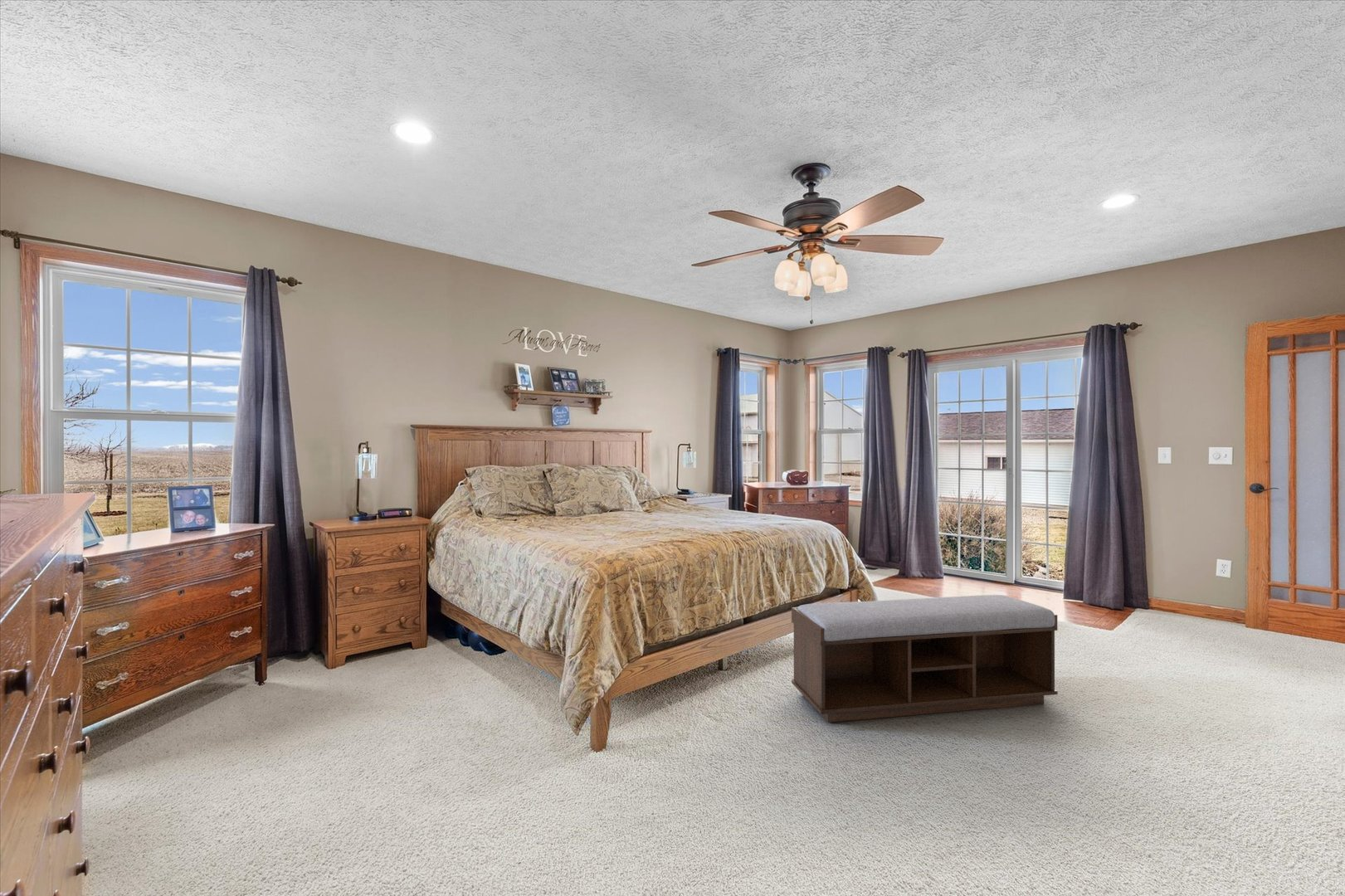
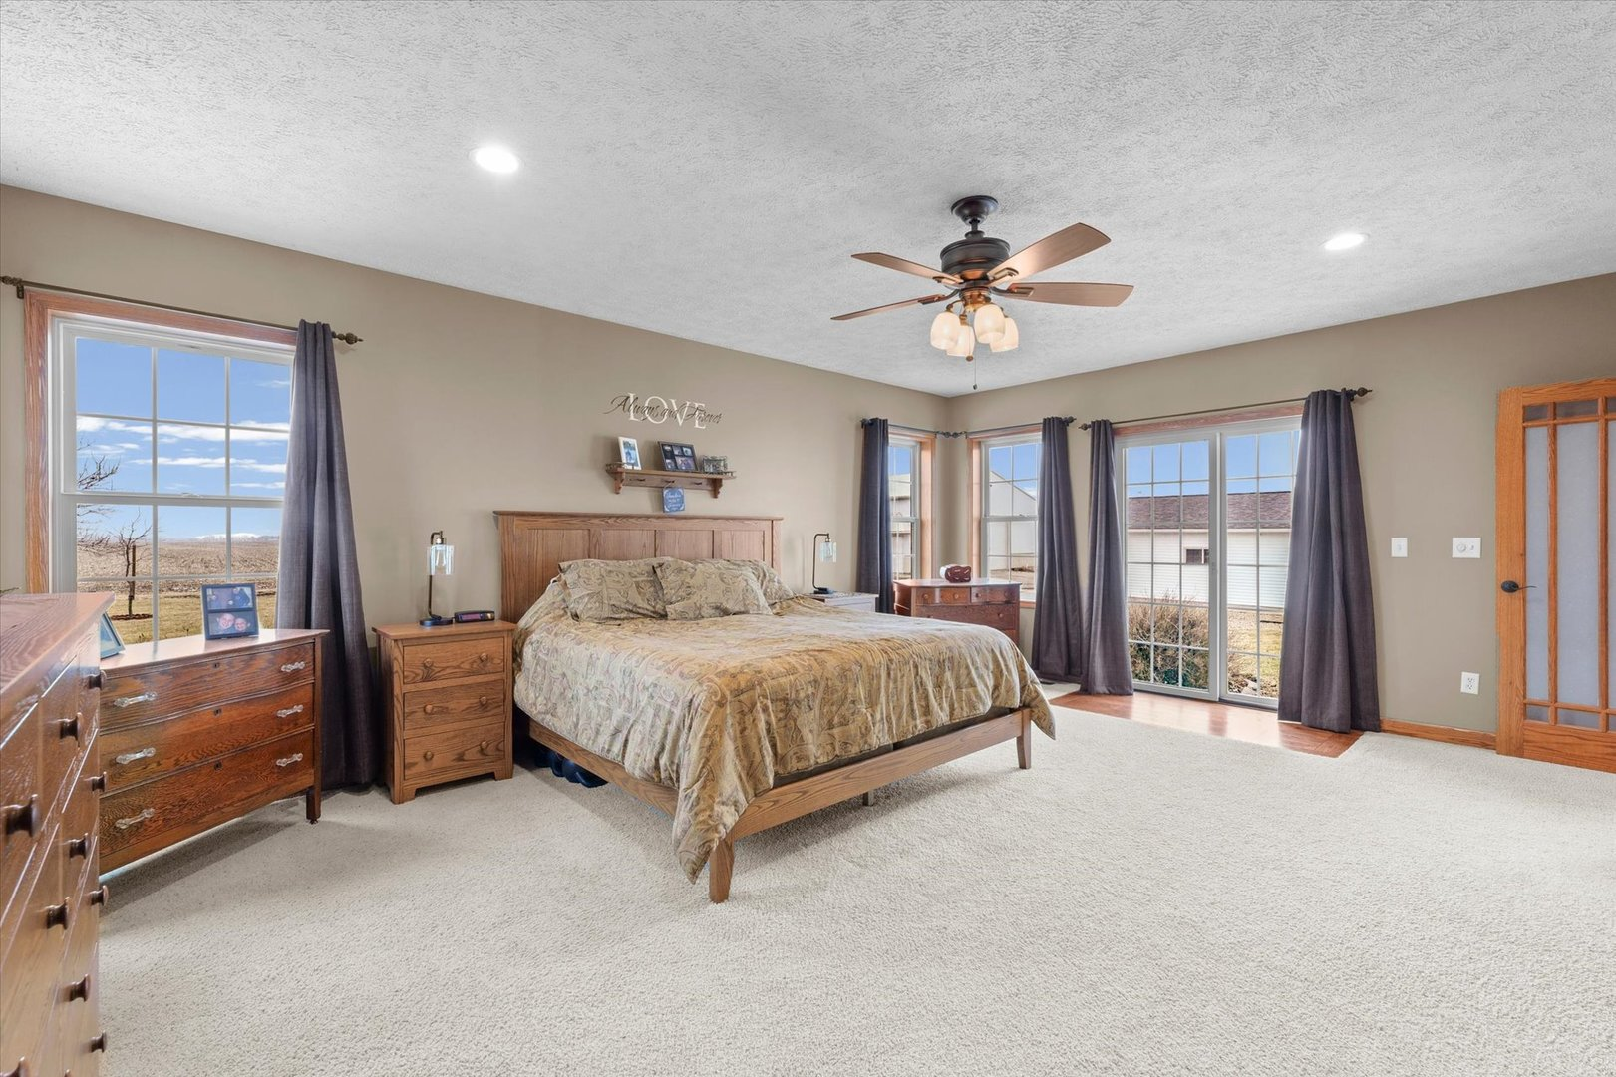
- bench (922, 652)
